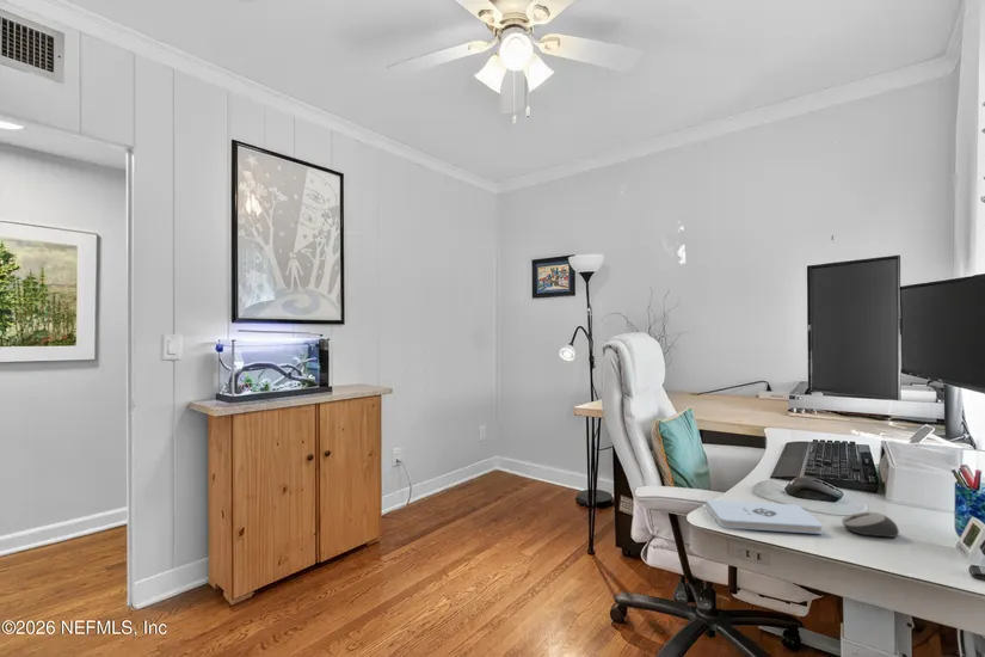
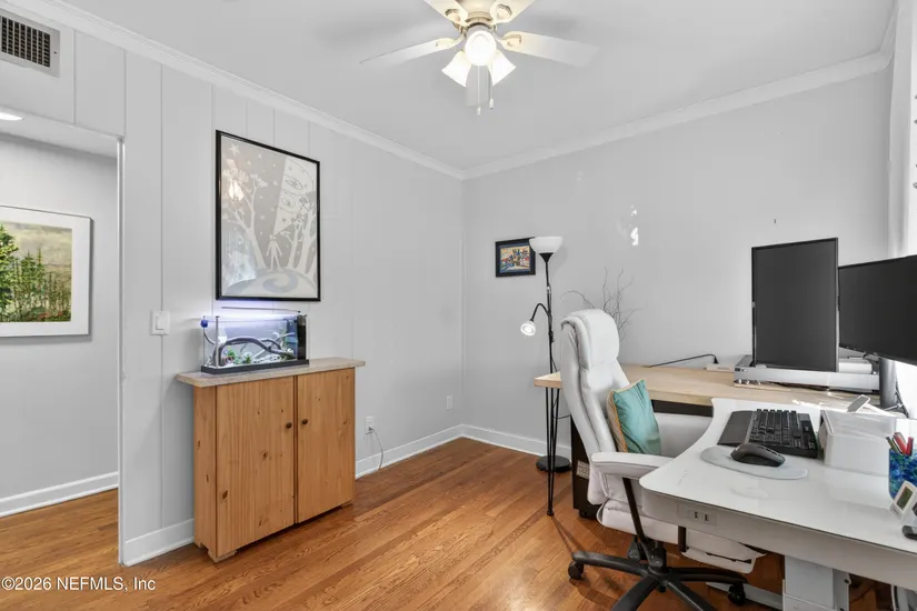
- notepad (761, 515)
- computer mouse (869, 522)
